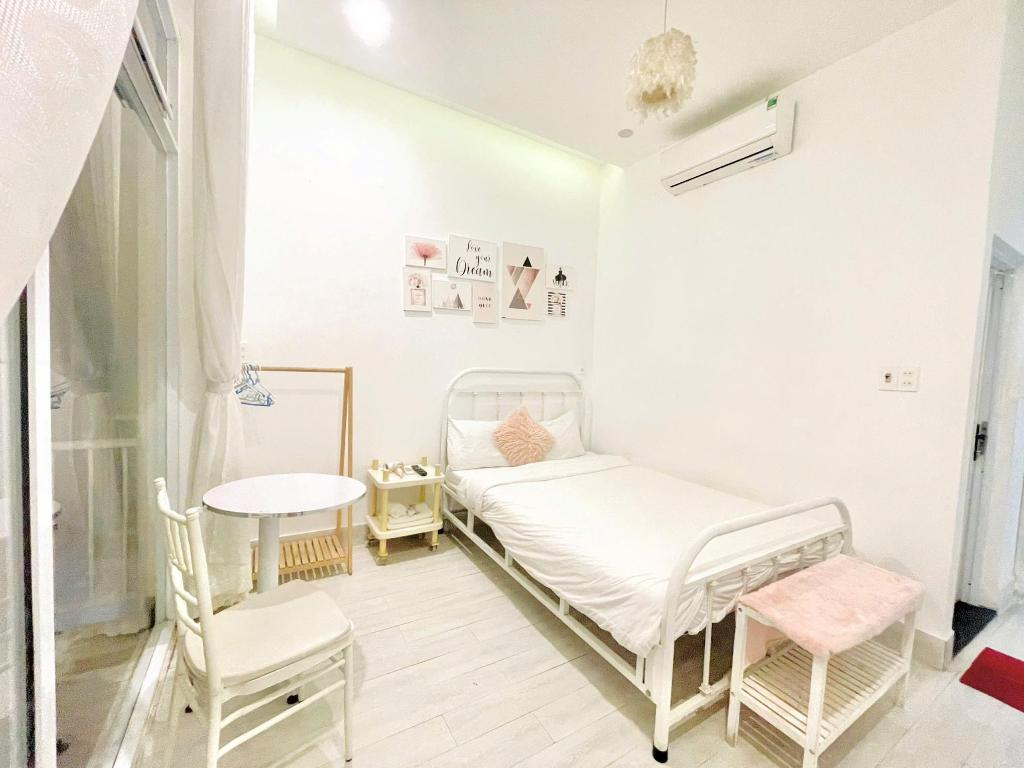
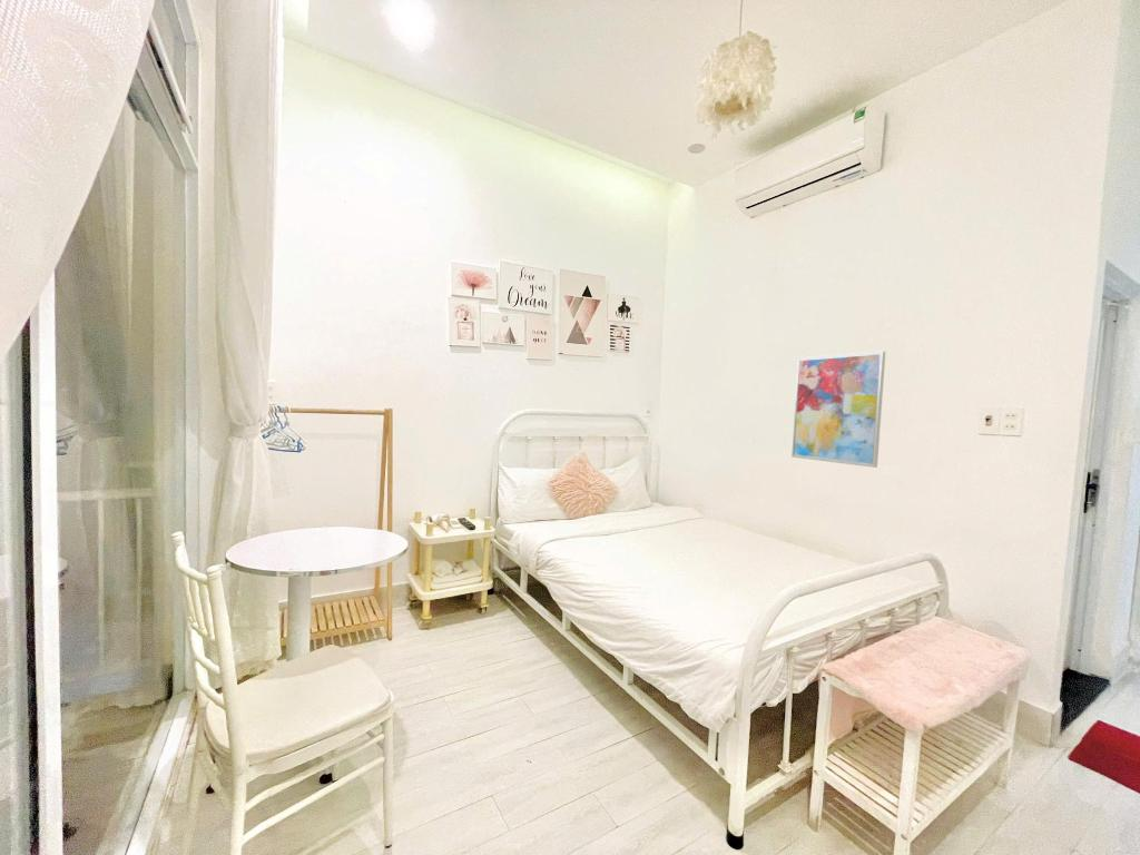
+ wall art (834, 409)
